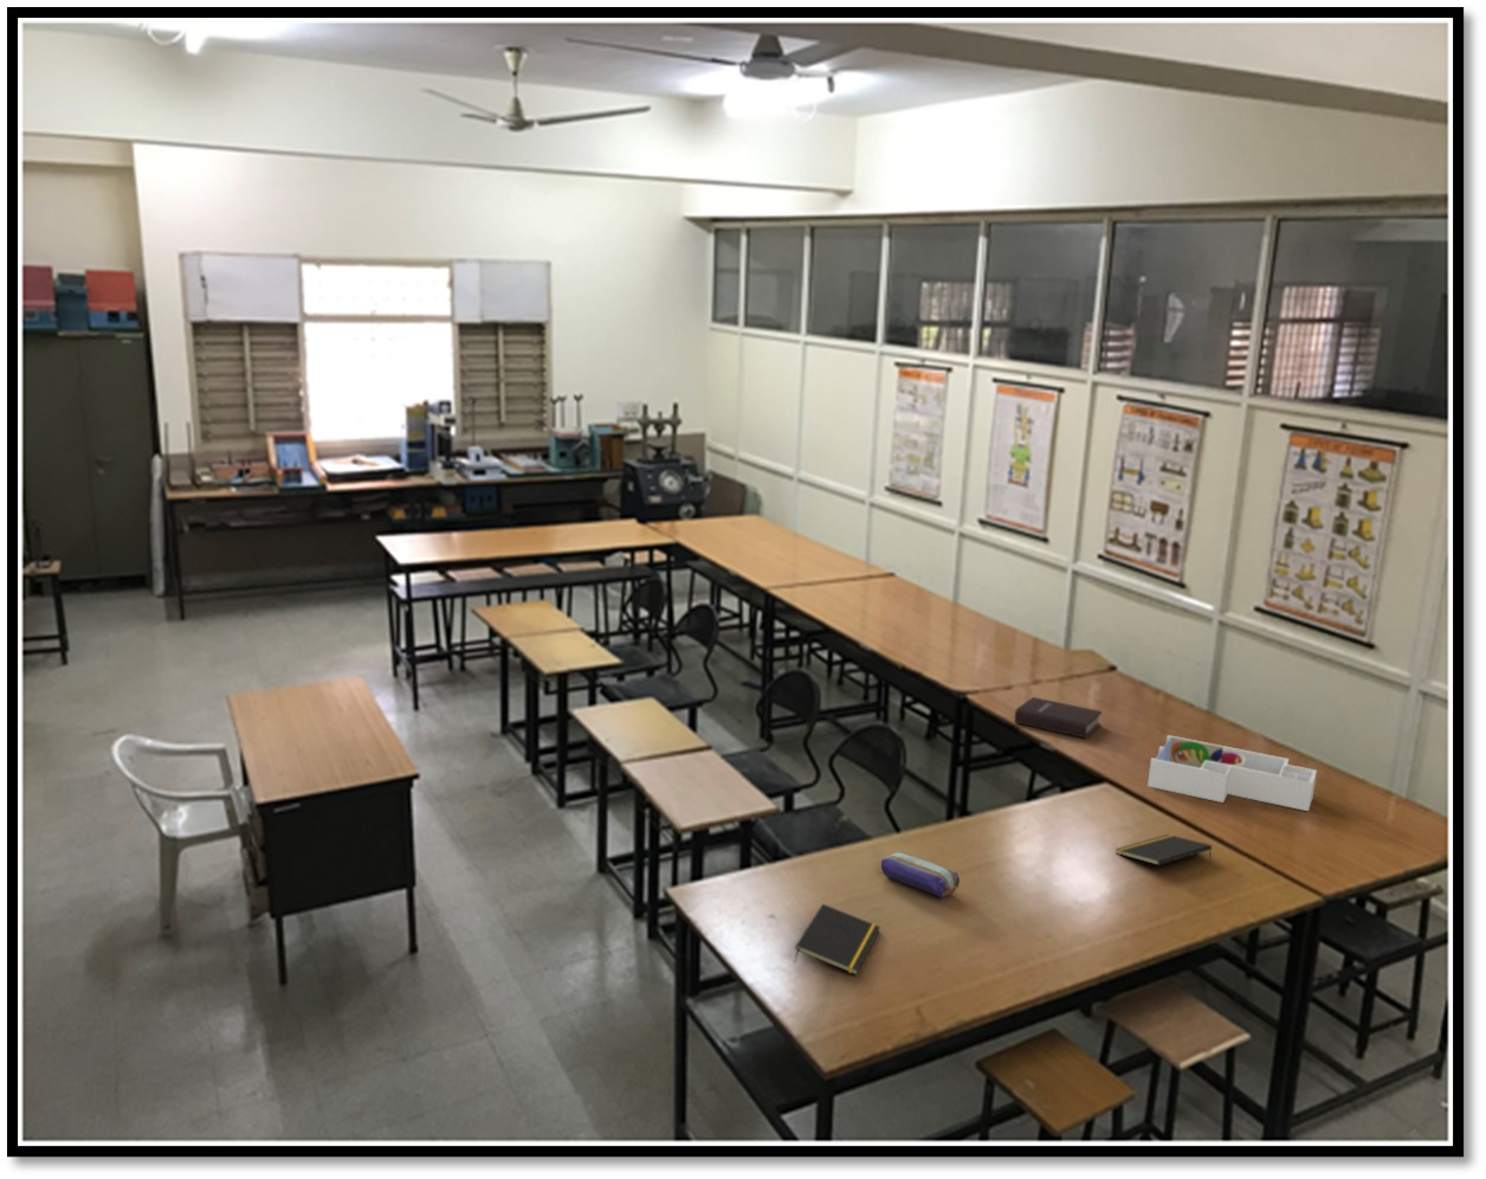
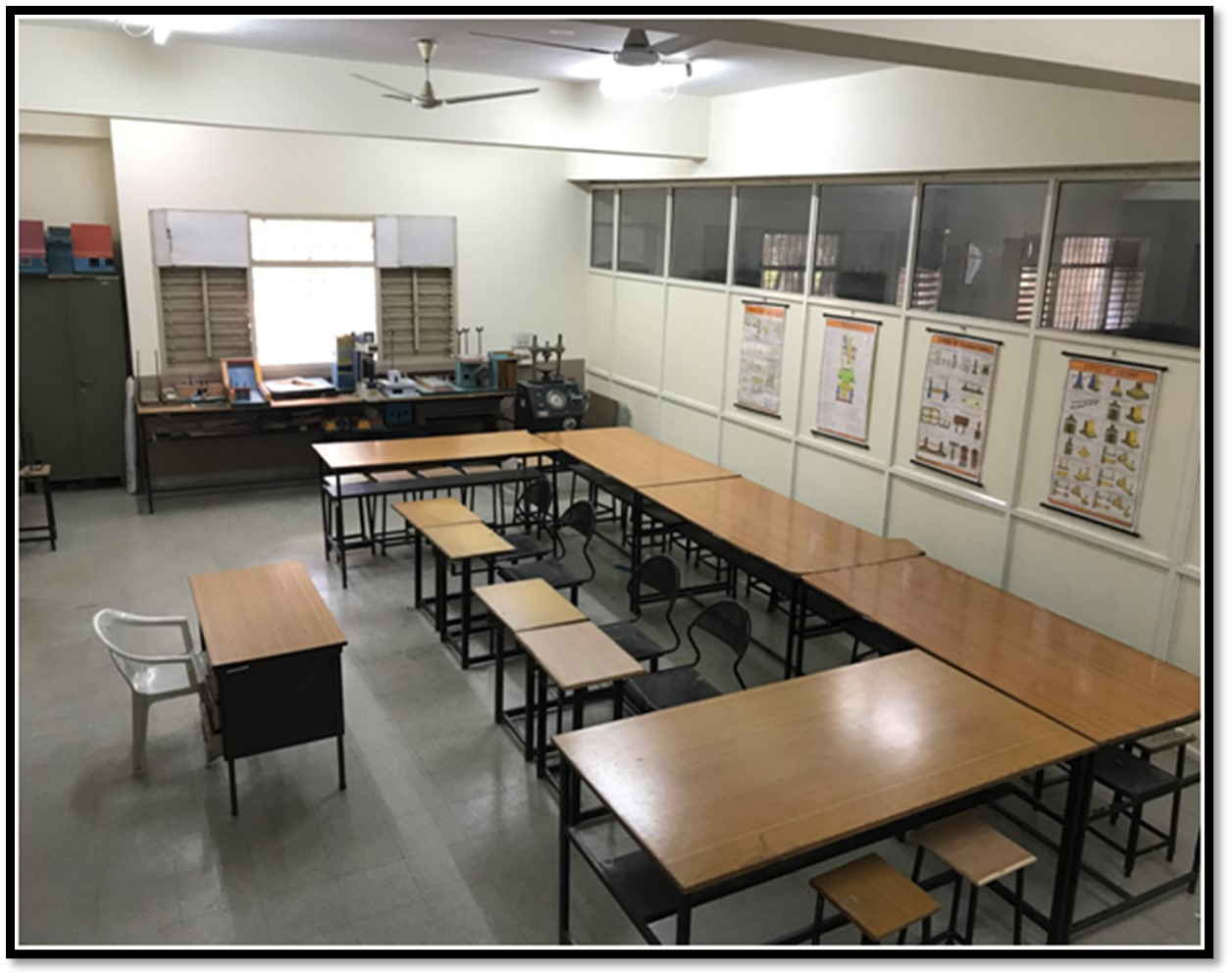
- book (1058, 717)
- pencil case (919, 874)
- notepad (837, 938)
- desk organizer (1233, 776)
- notepad (1163, 848)
